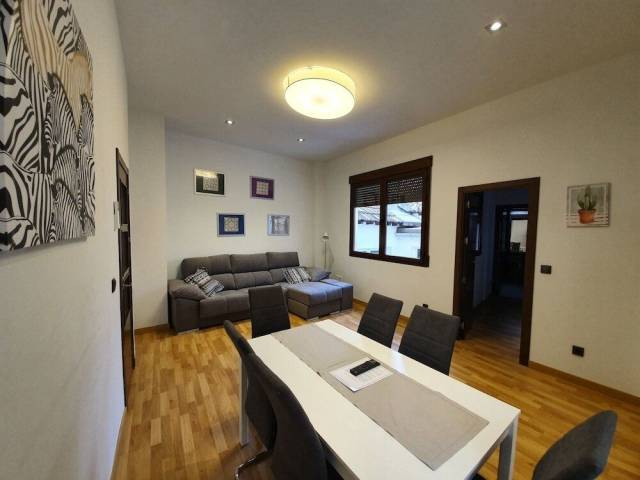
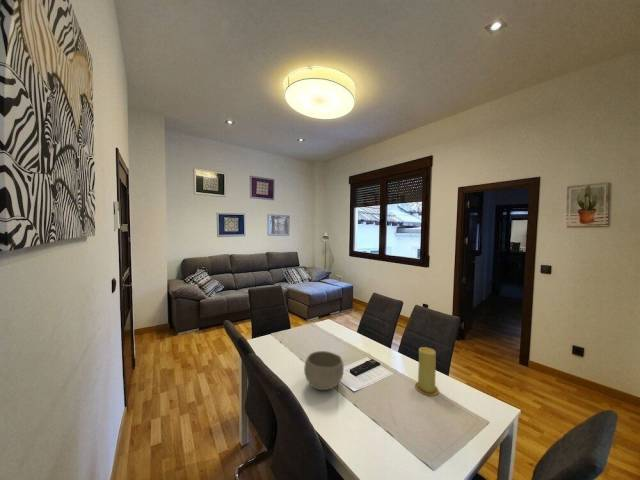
+ bowl (323, 372)
+ candle (427, 369)
